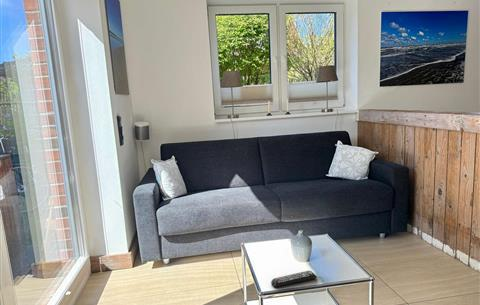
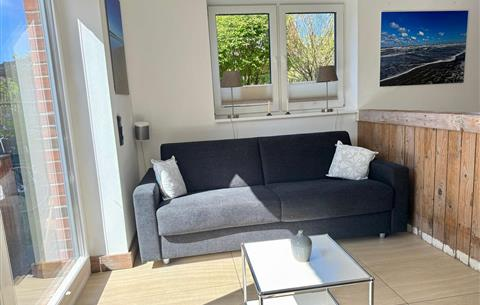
- remote control (294, 278)
